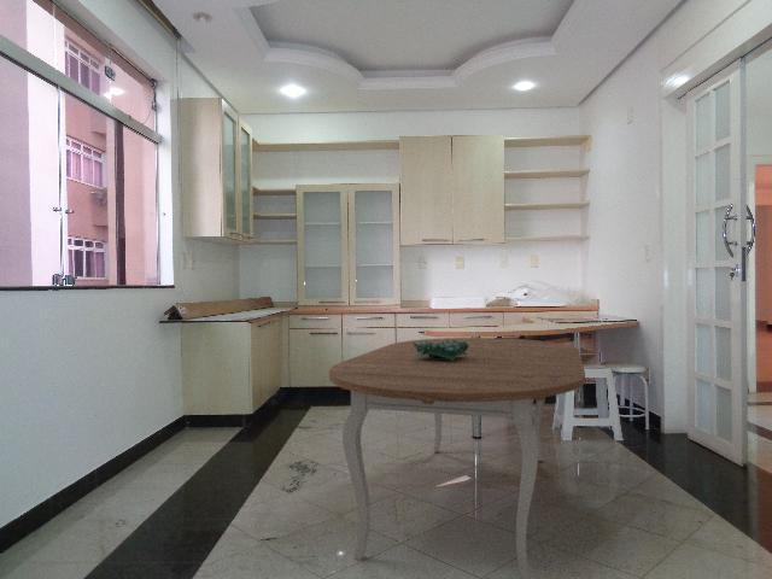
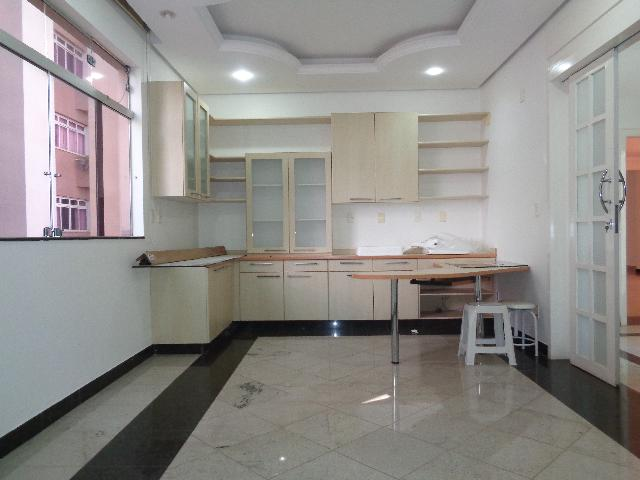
- decorative bowl (439, 349)
- dining table (469, 415)
